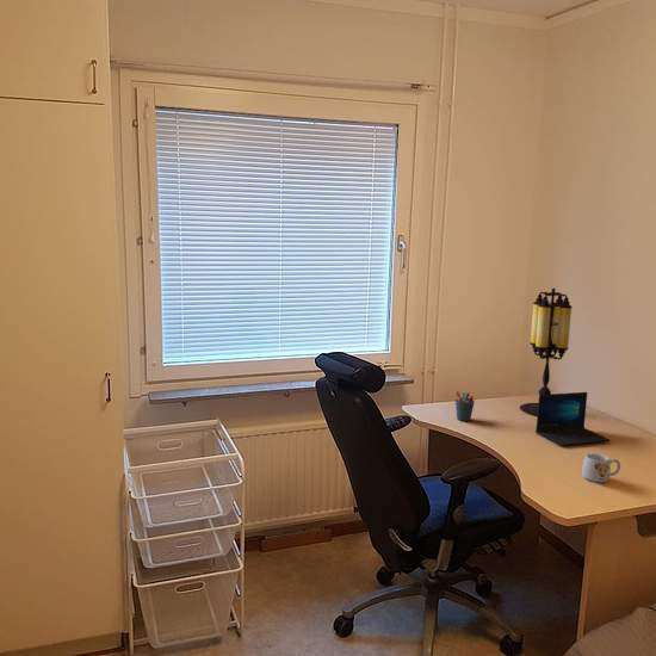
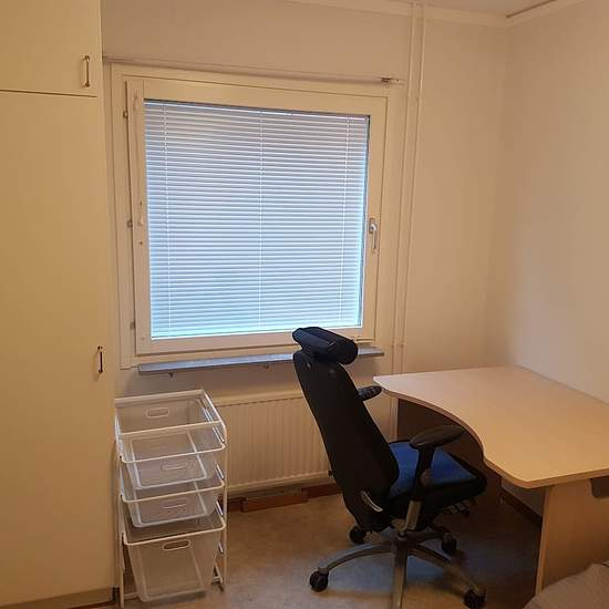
- laptop (574, 417)
- mug (601, 468)
- pen holder (464, 404)
- table lamp (547, 349)
